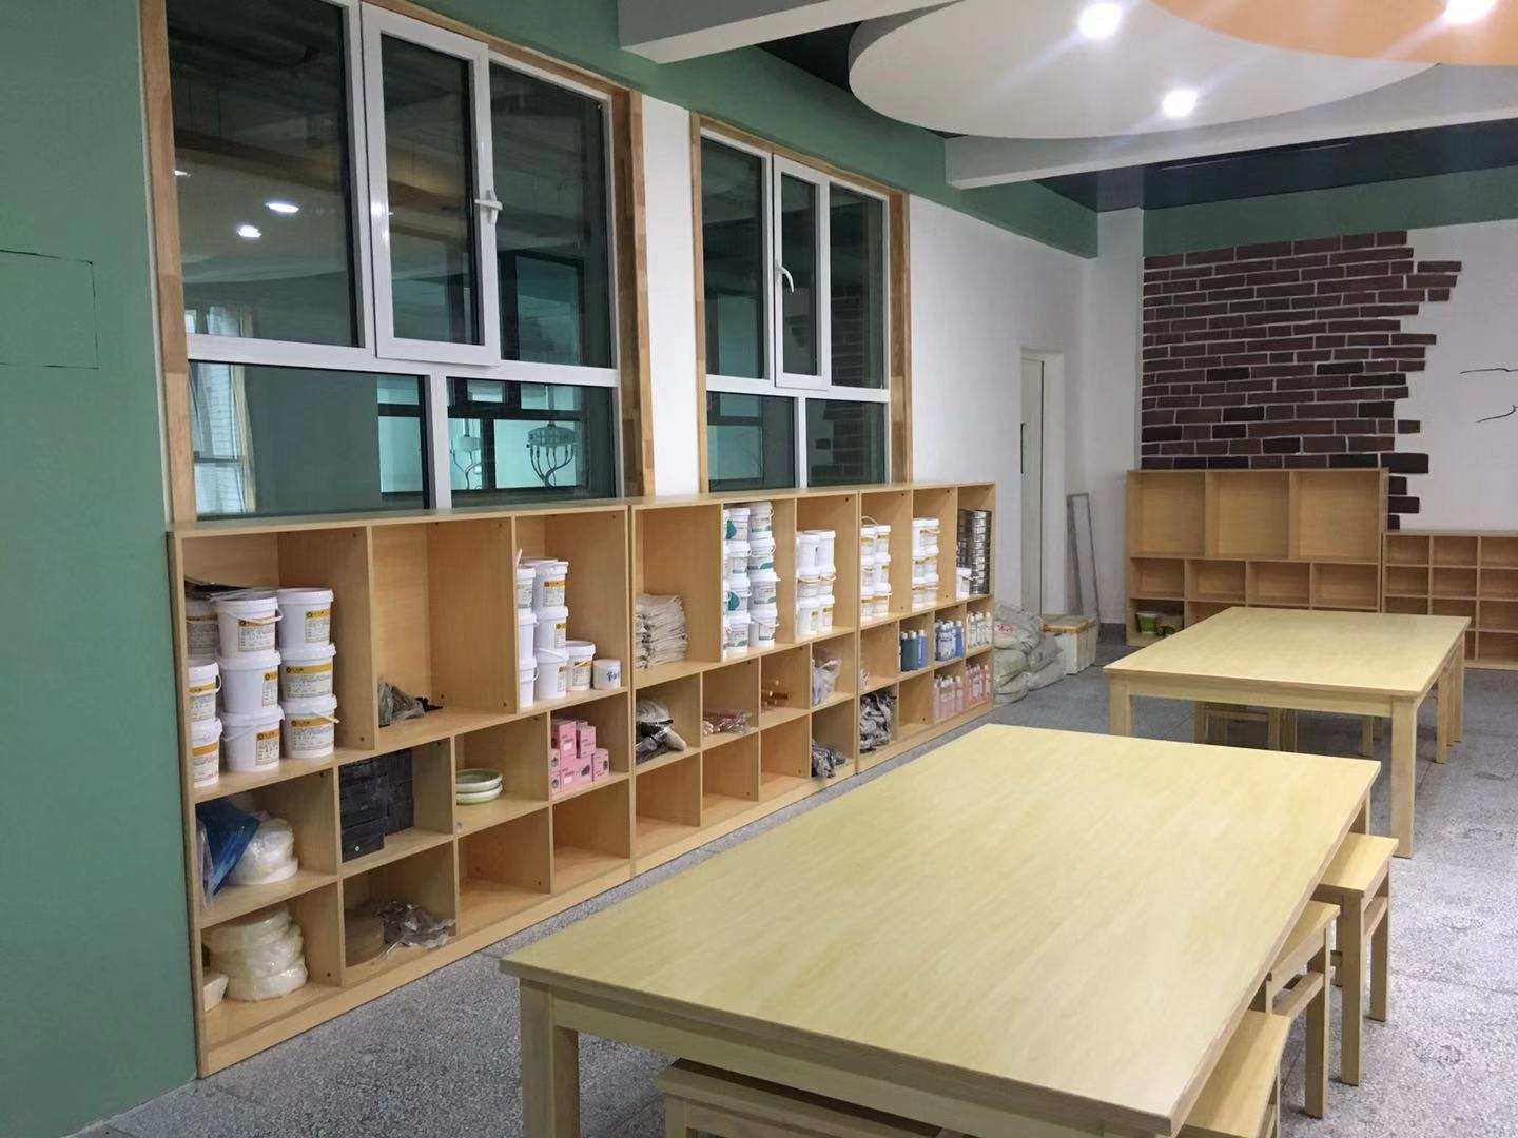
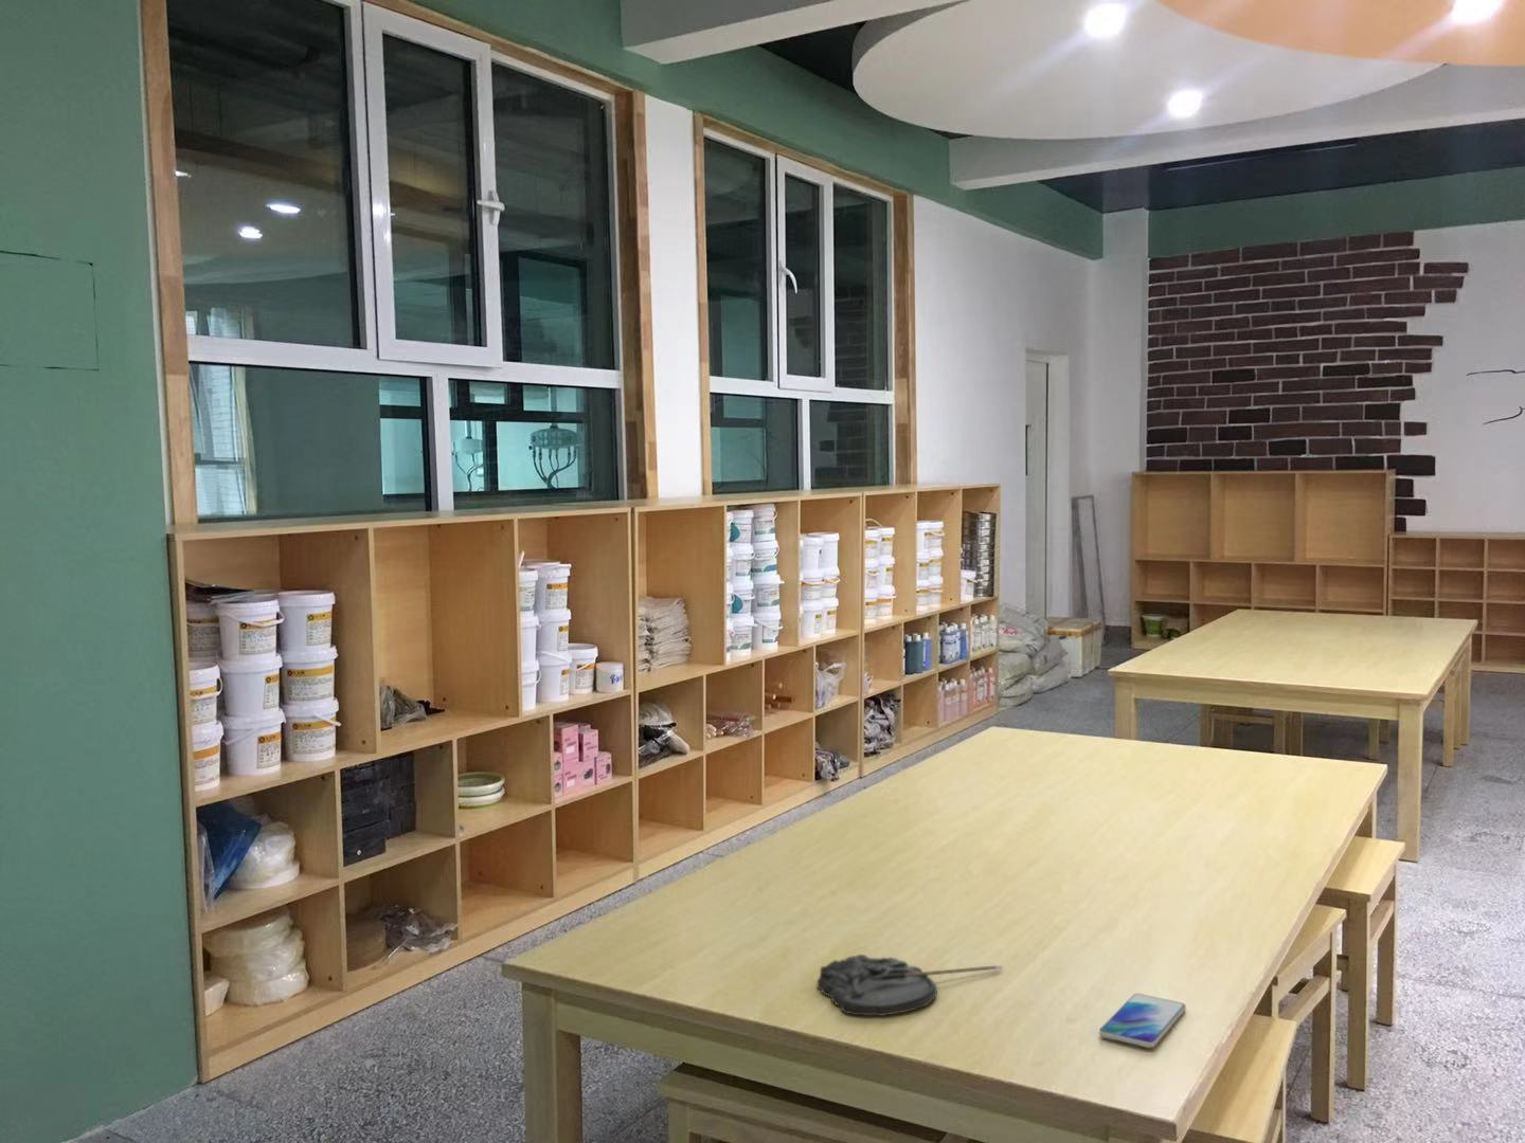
+ smartphone (1143, 1019)
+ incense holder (901, 974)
